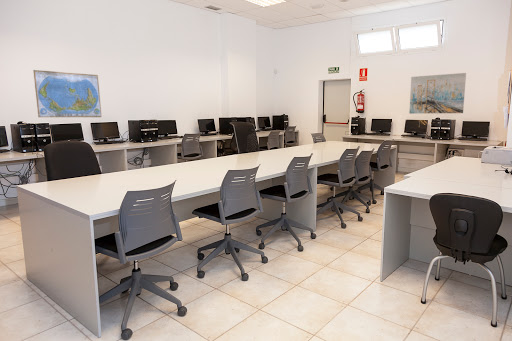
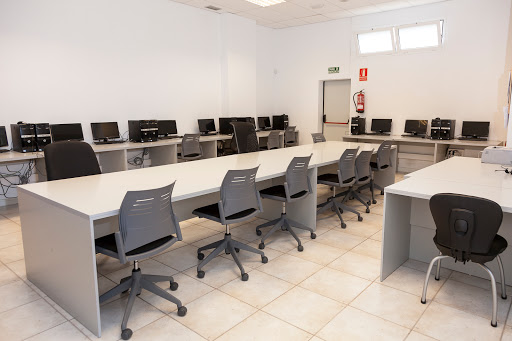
- world map (69, 95)
- wall art (436, 94)
